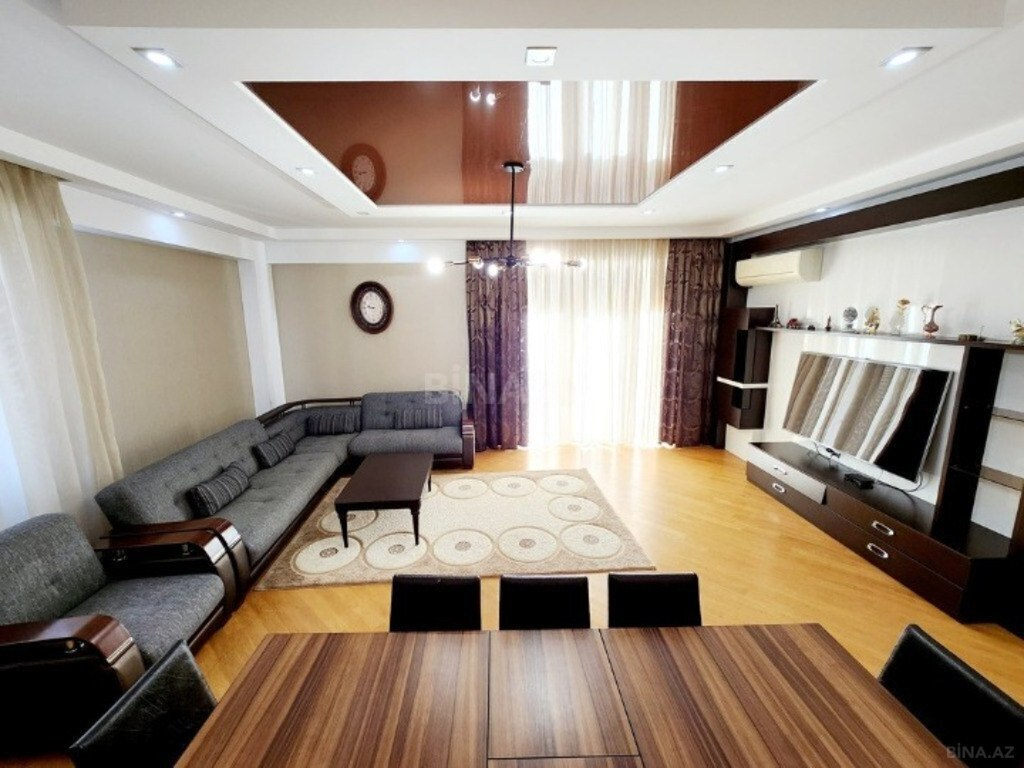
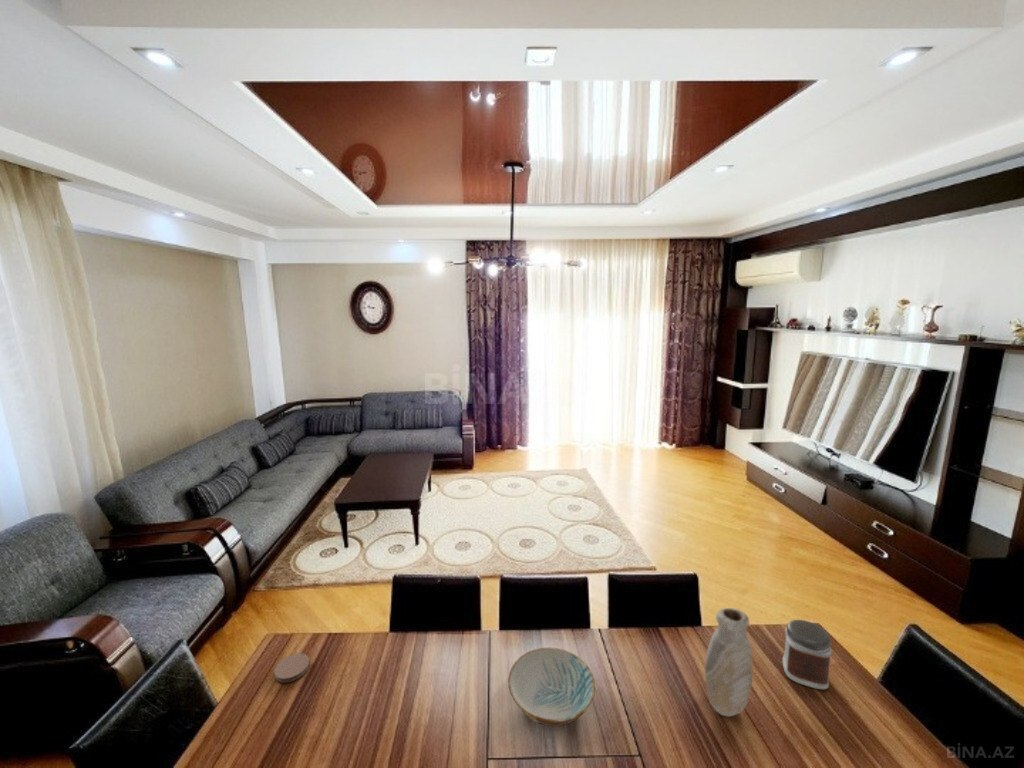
+ bowl (551, 692)
+ vase (728, 662)
+ coaster (292, 667)
+ jar (806, 652)
